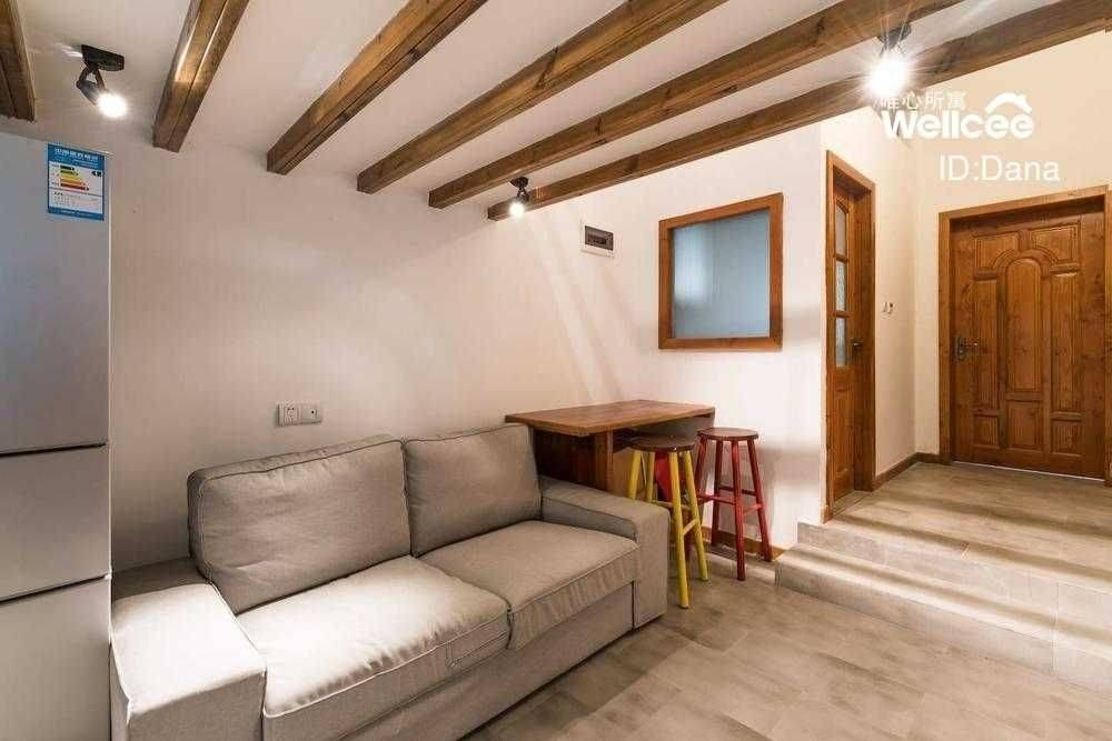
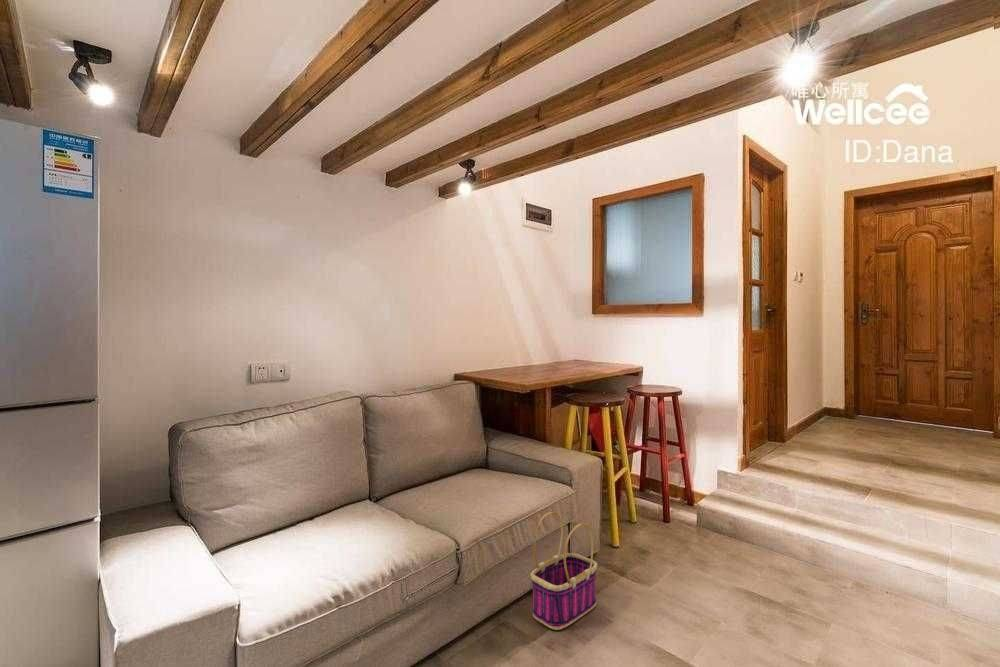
+ basket (564, 563)
